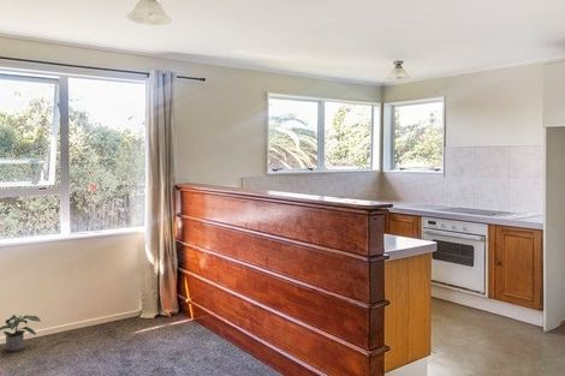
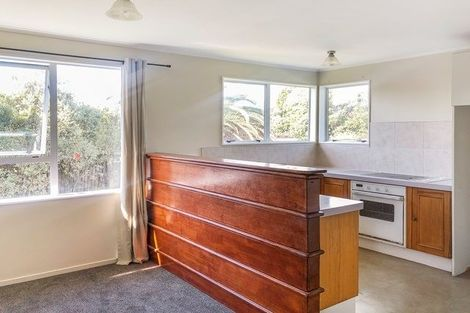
- potted plant (17, 332)
